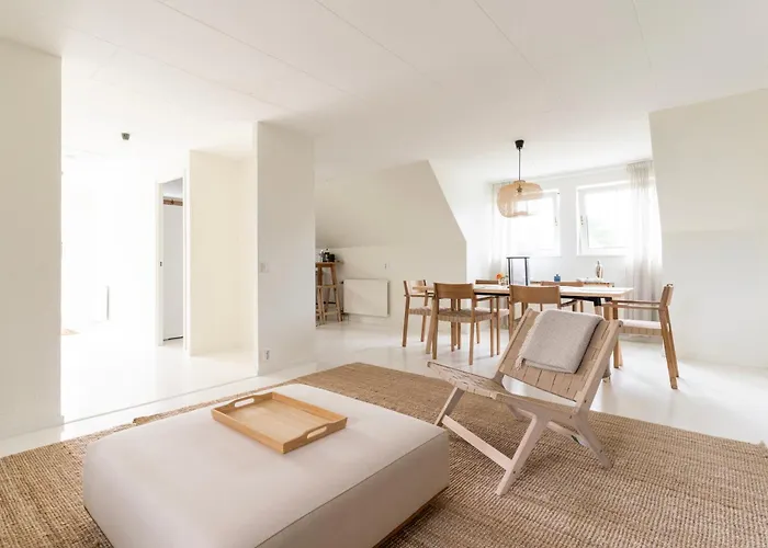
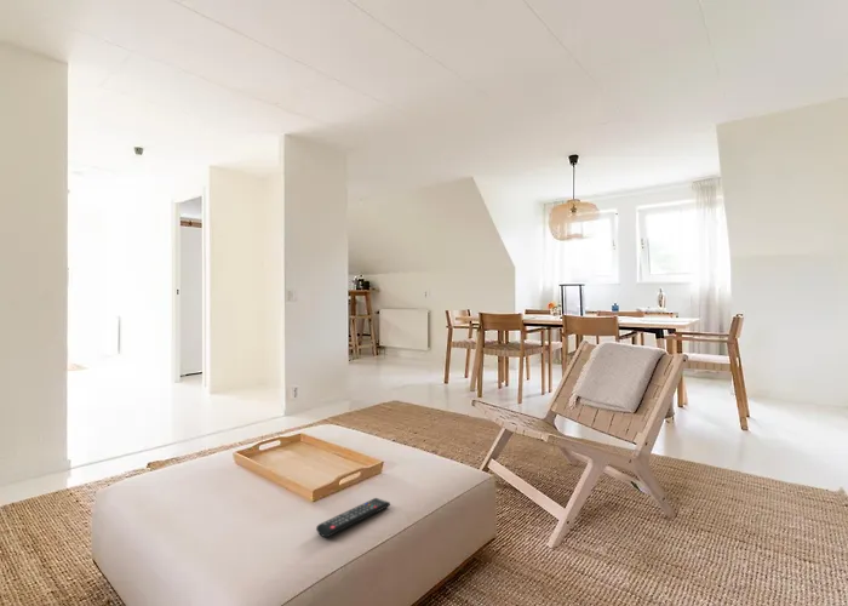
+ remote control (355, 515)
